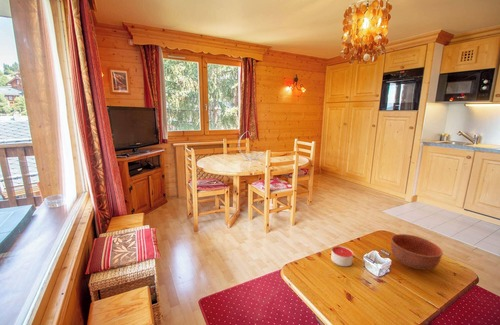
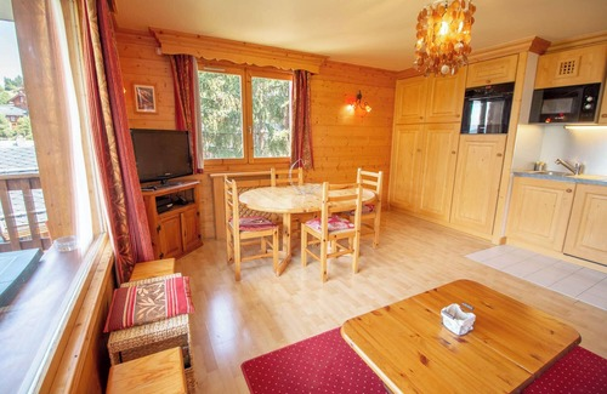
- candle (341, 255)
- bowl (414, 254)
